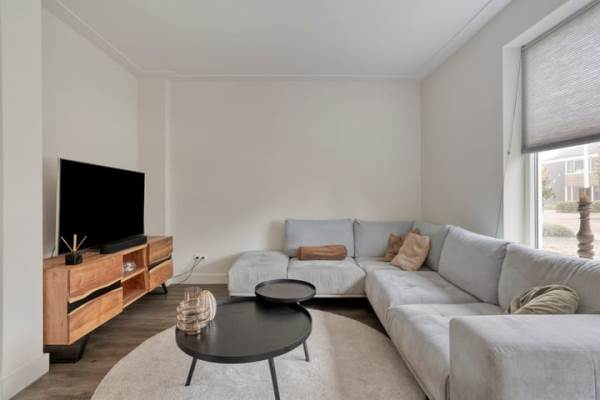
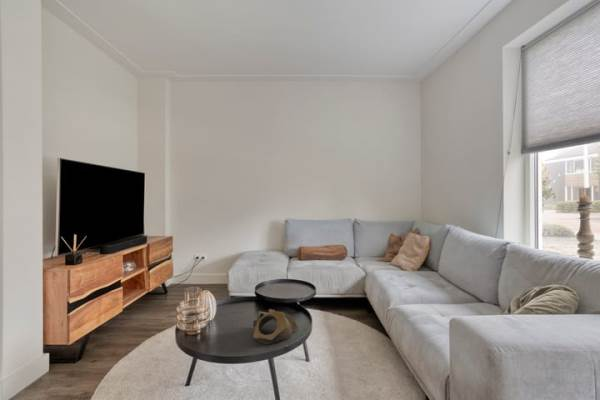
+ decorative bowl (271, 319)
